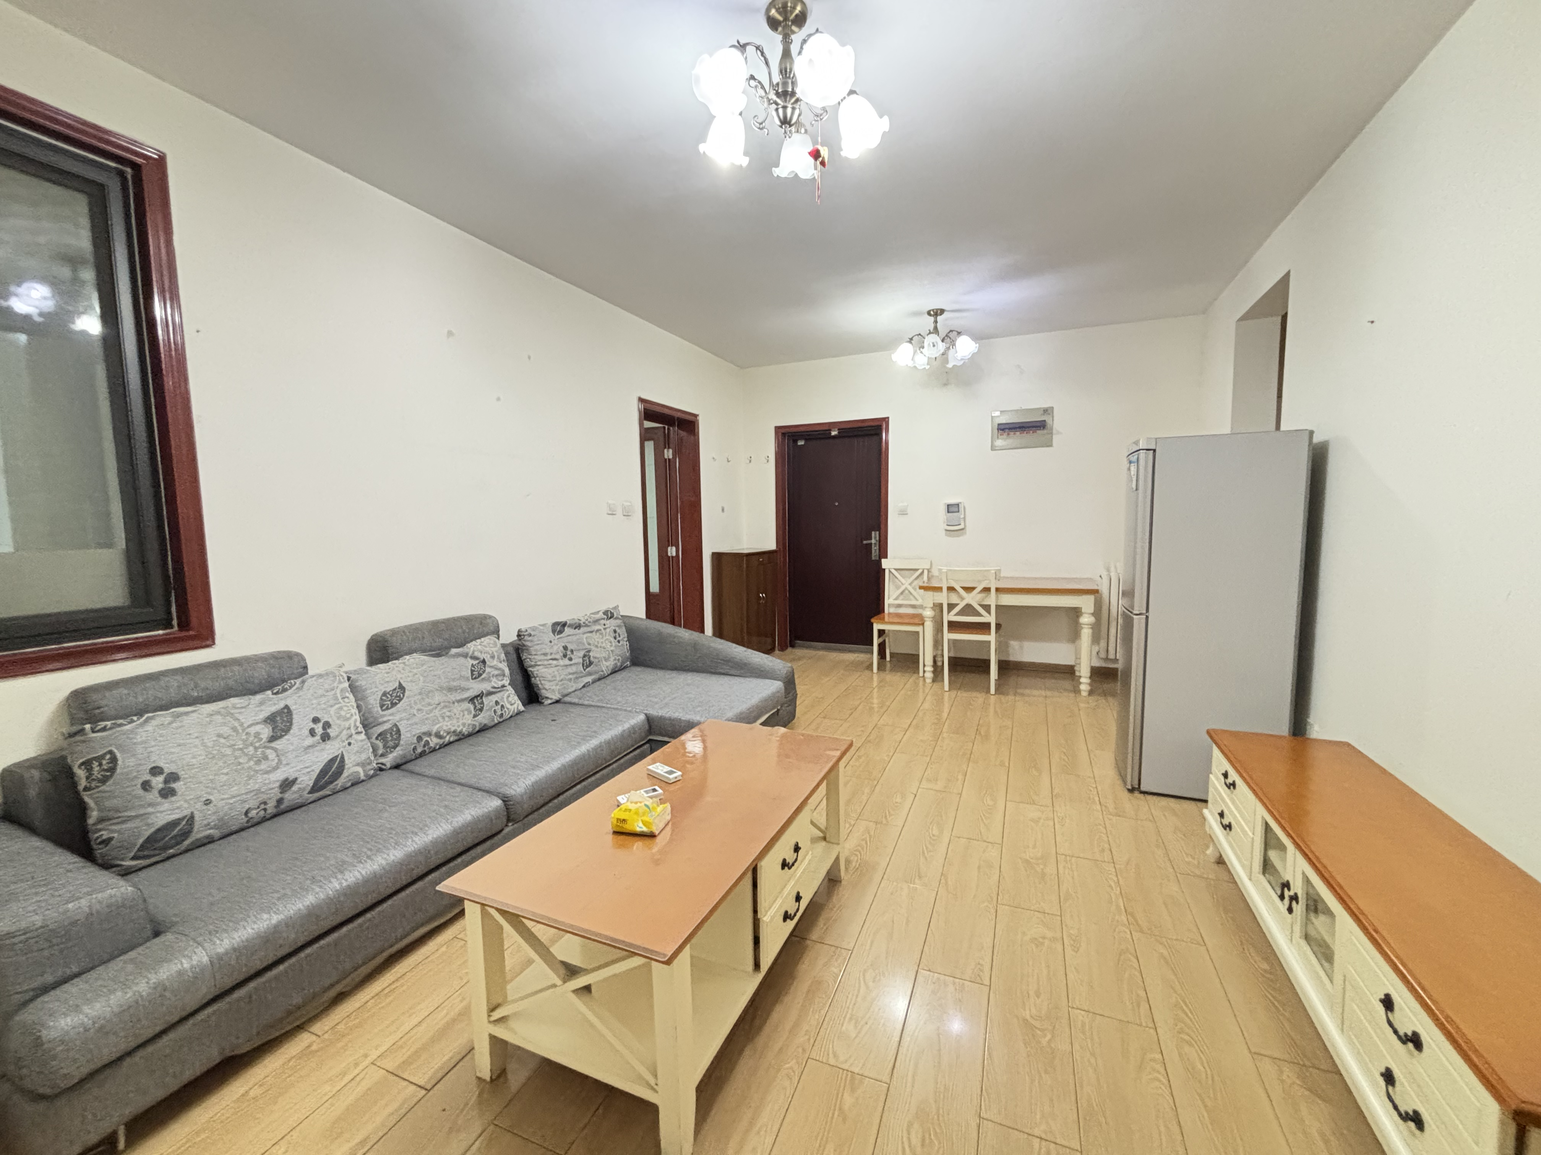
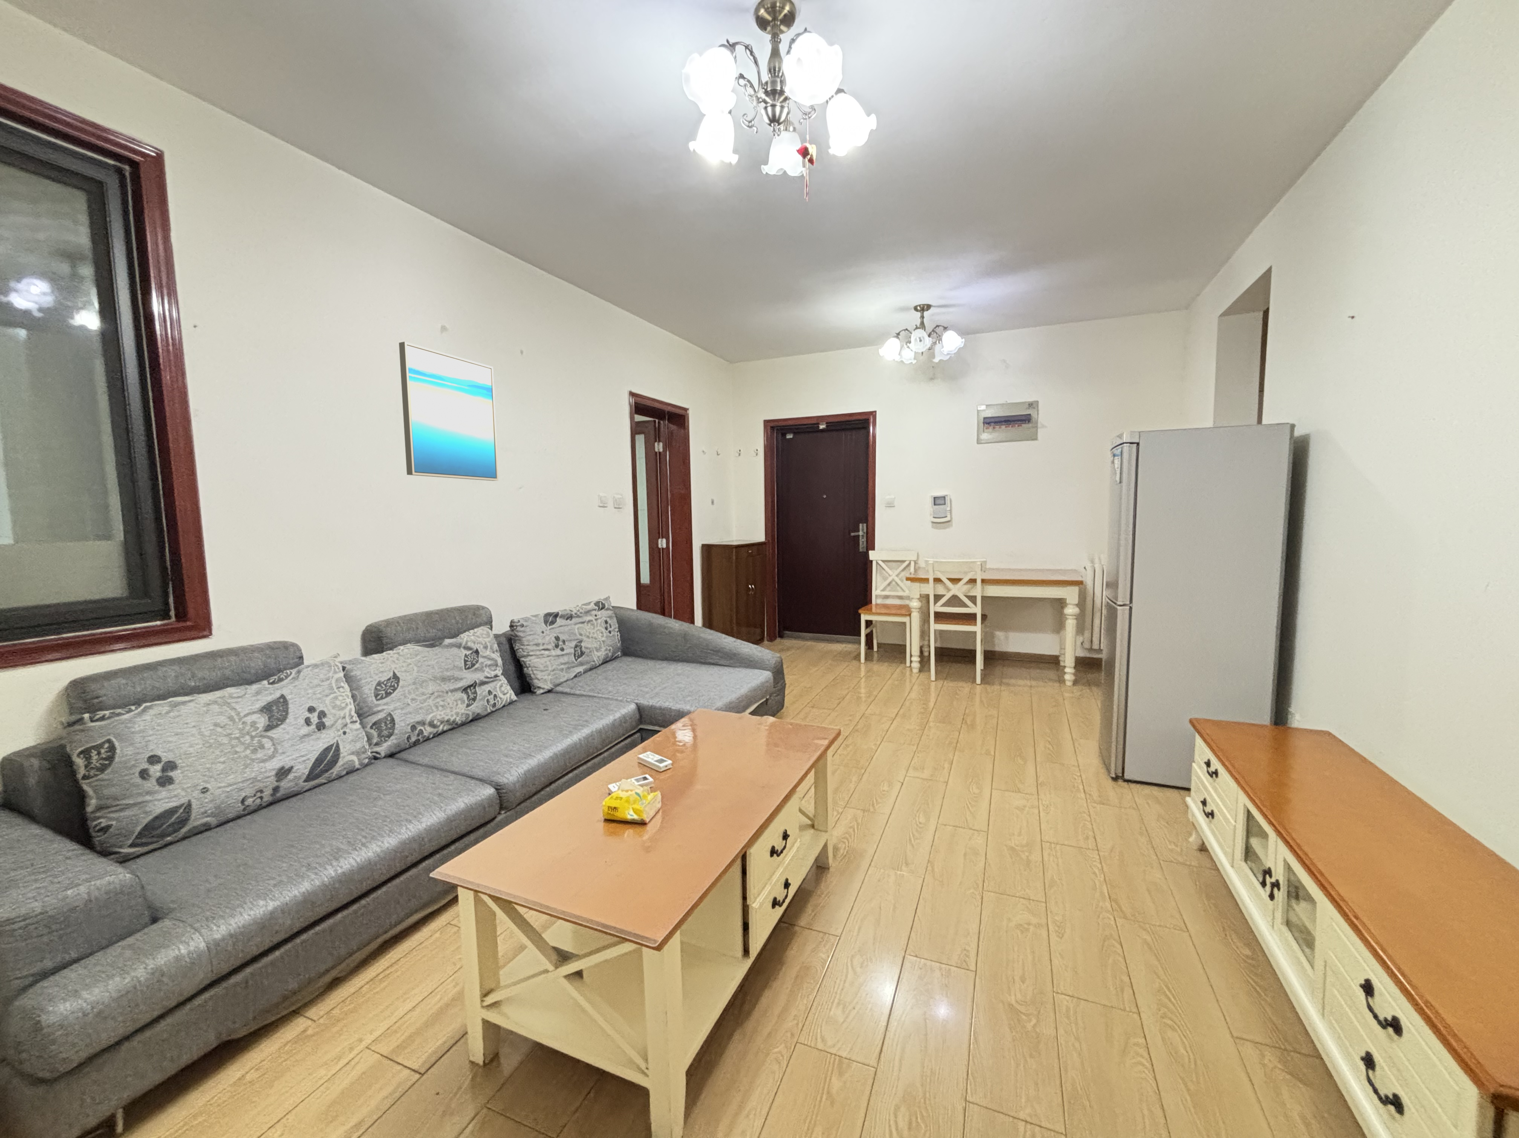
+ wall art (452, 417)
